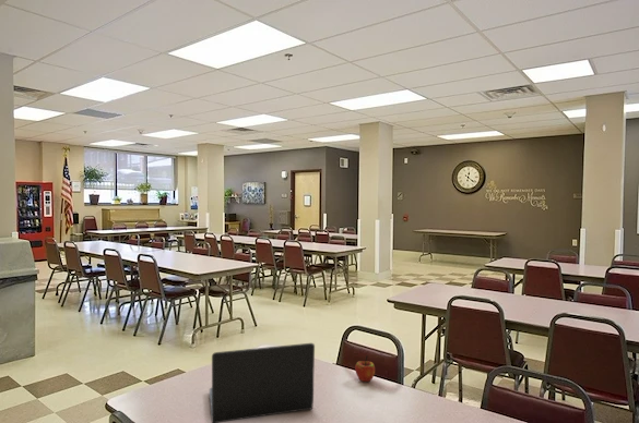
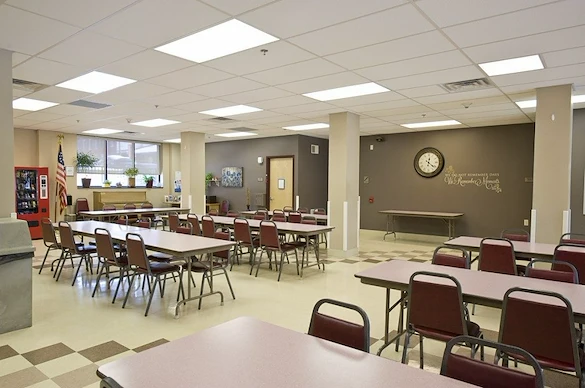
- apple (365, 367)
- laptop (259, 368)
